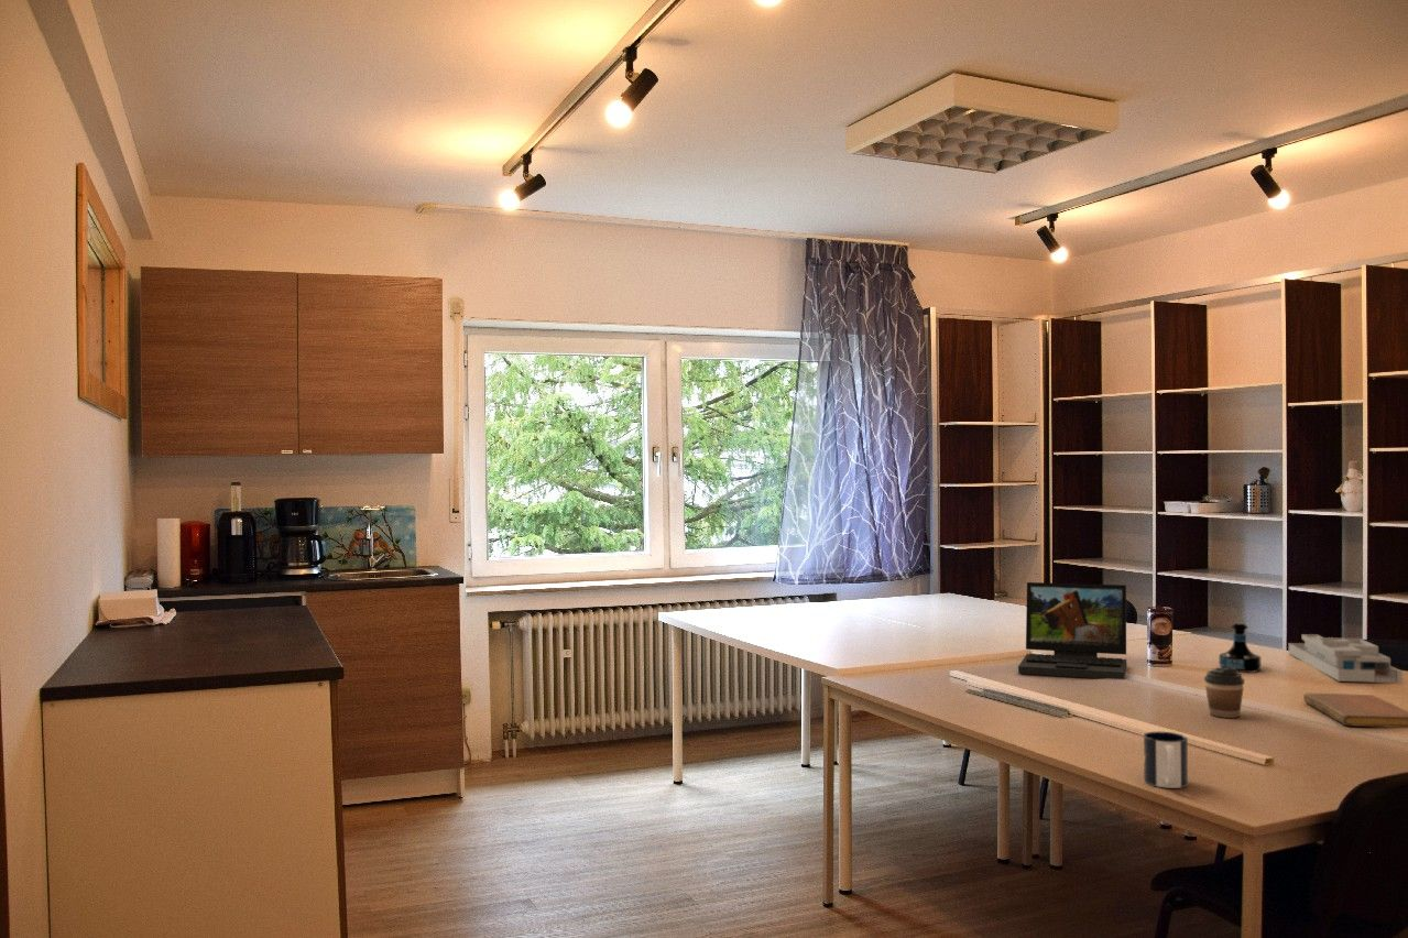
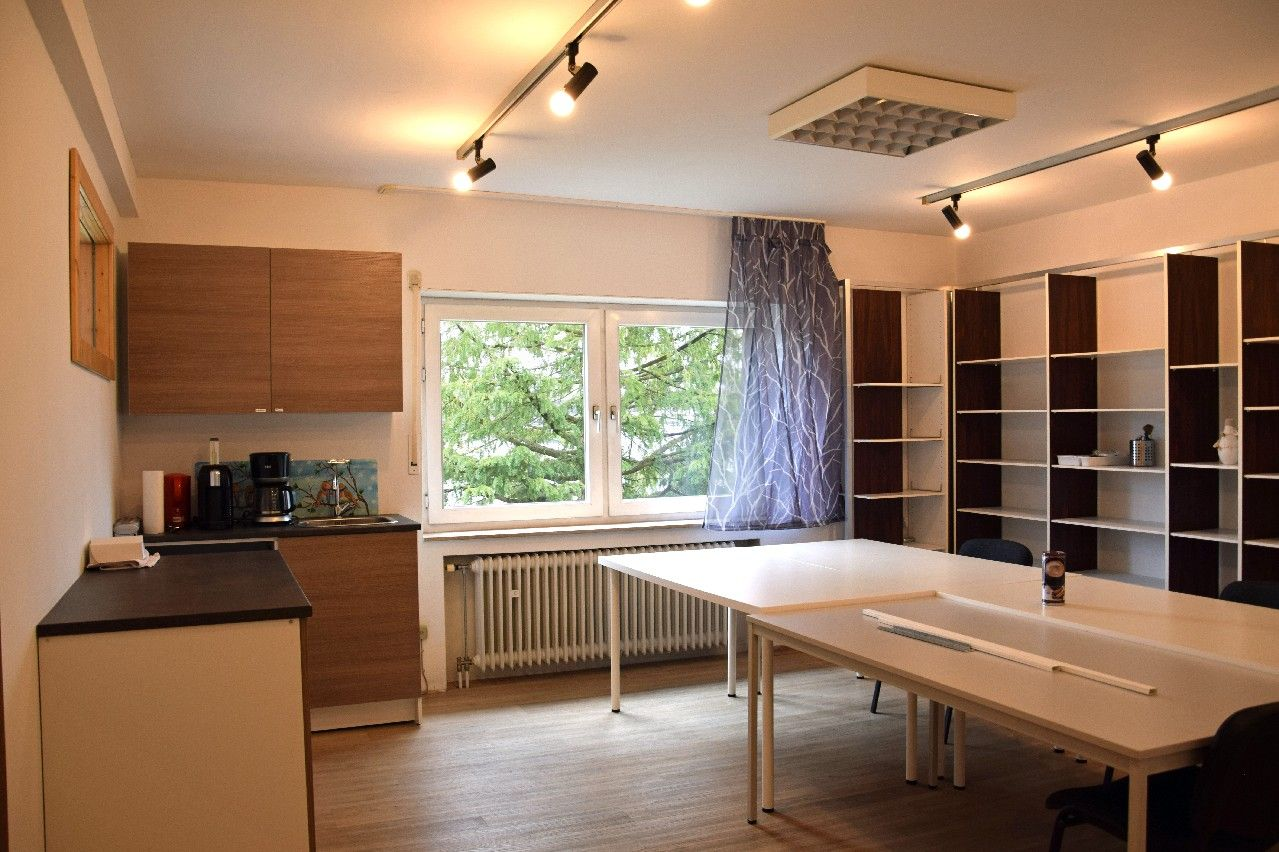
- desk organizer (1341, 653)
- laptop (1073, 628)
- notebook (1358, 709)
- coffee cup (1224, 690)
- tequila bottle (1240, 646)
- mug (1167, 761)
